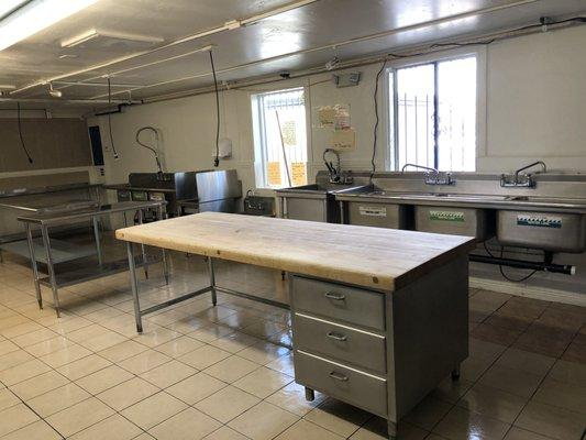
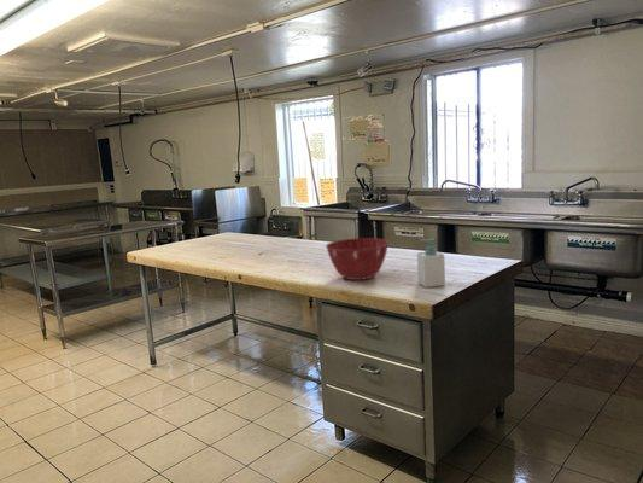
+ soap bottle (429, 261)
+ mixing bowl (357, 260)
